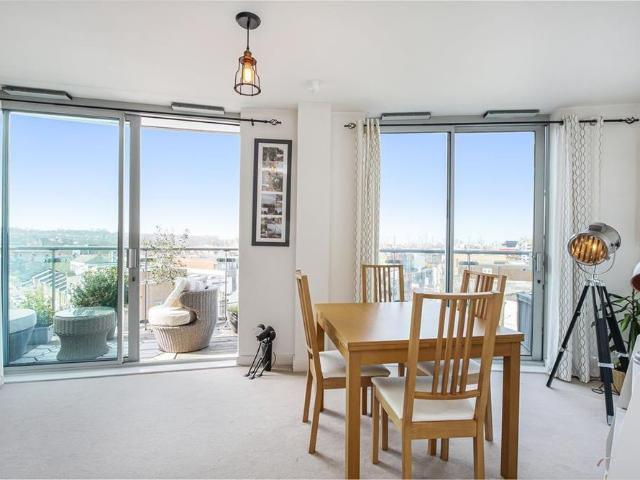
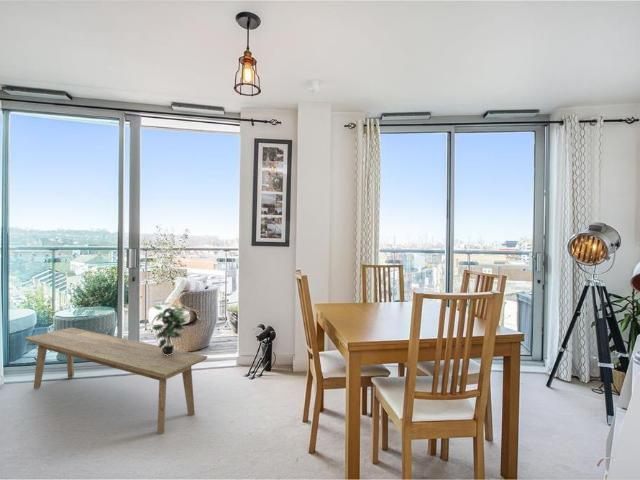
+ bench (109, 366)
+ potted plant (169, 329)
